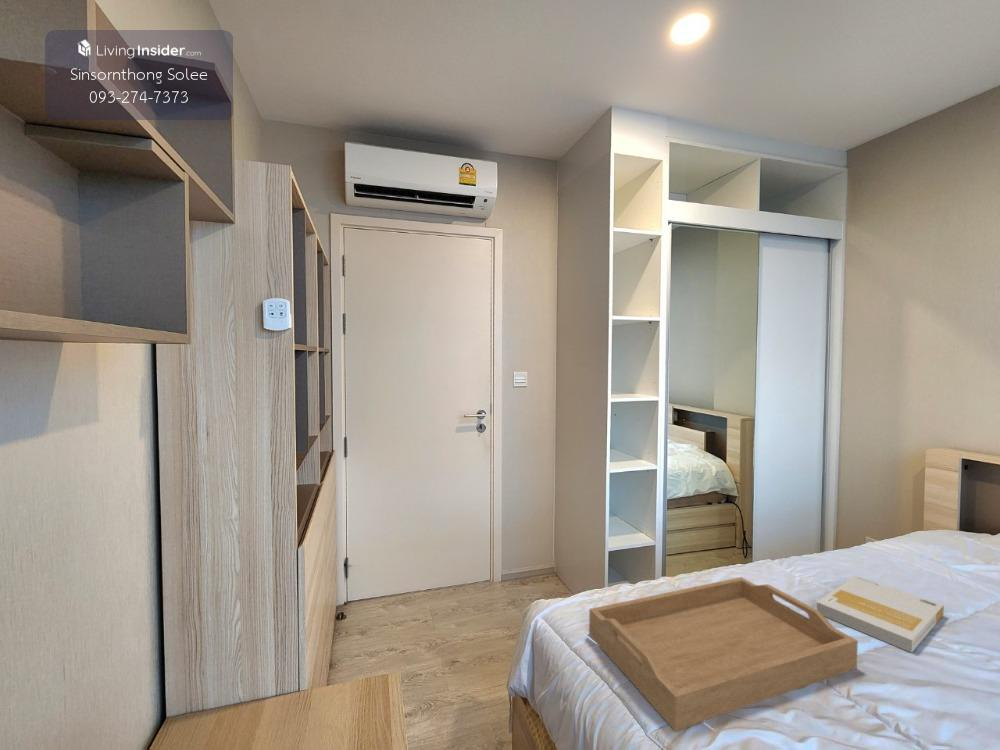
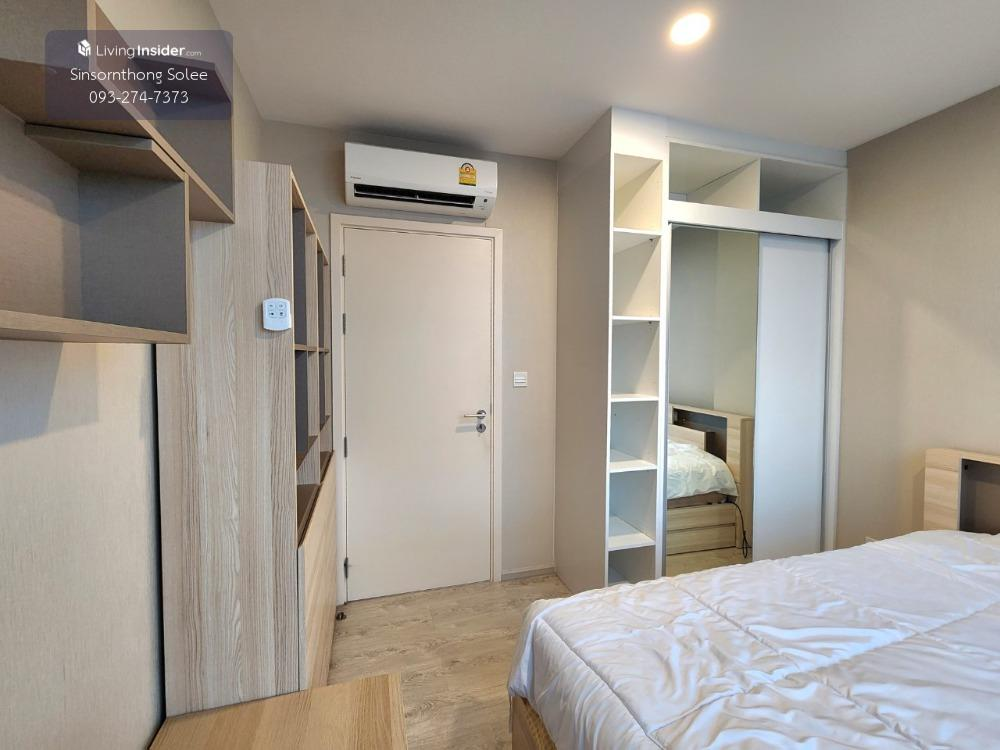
- book (879, 608)
- serving tray (715, 633)
